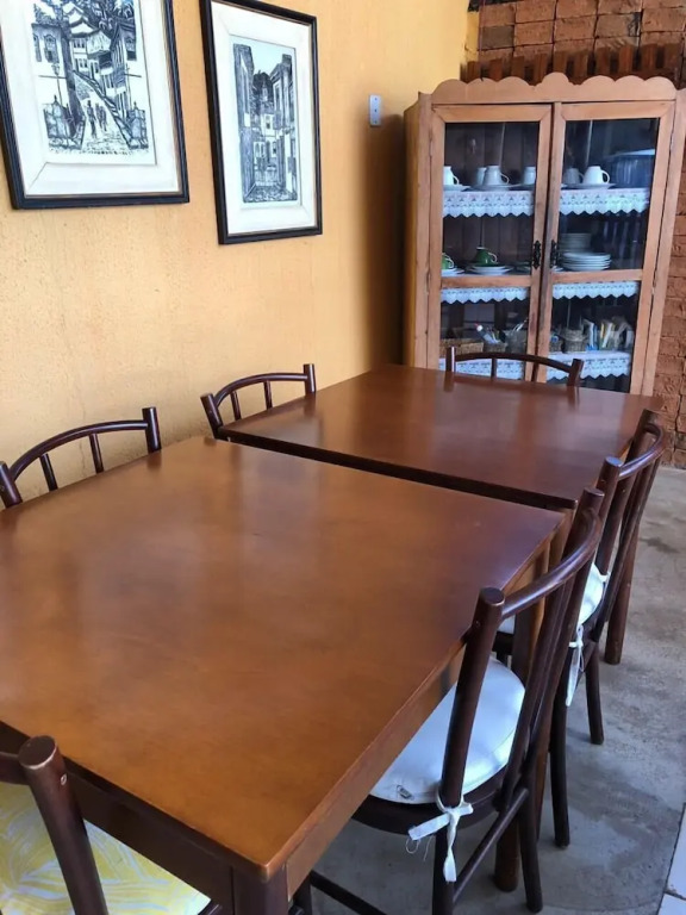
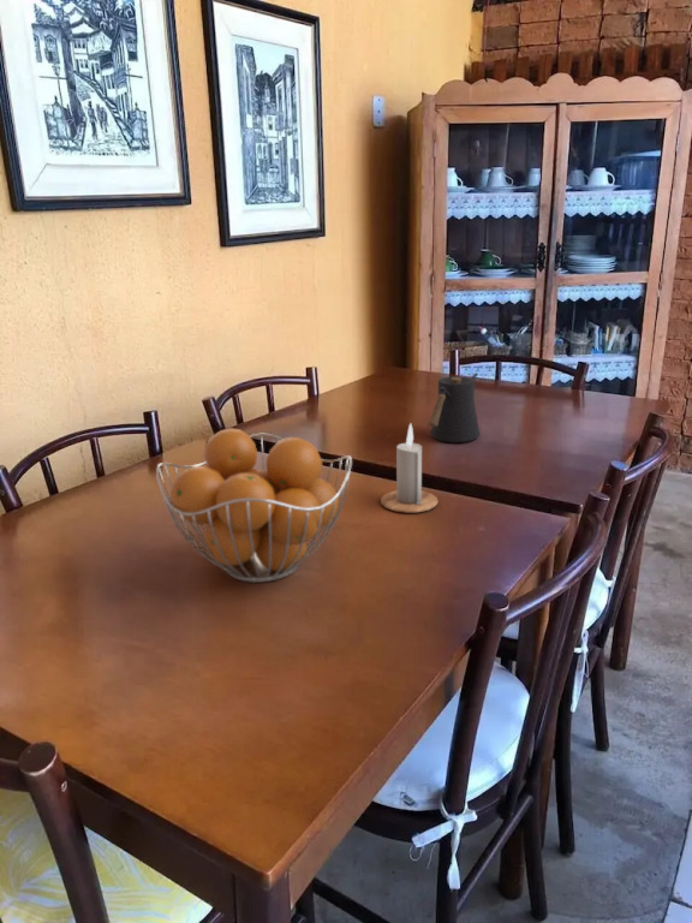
+ candle (408, 462)
+ kettle (454, 407)
+ fruit basket (257, 501)
